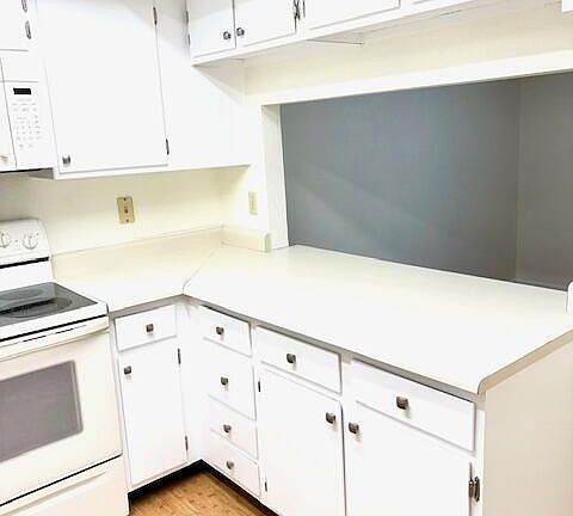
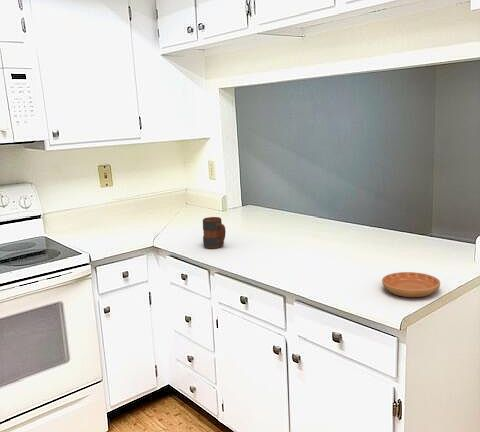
+ saucer (410, 285)
+ mug (215, 232)
